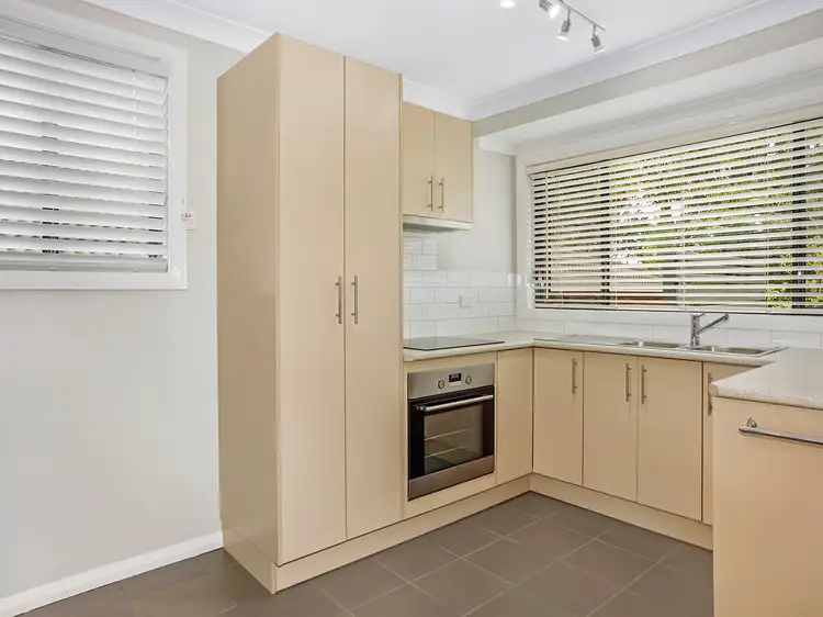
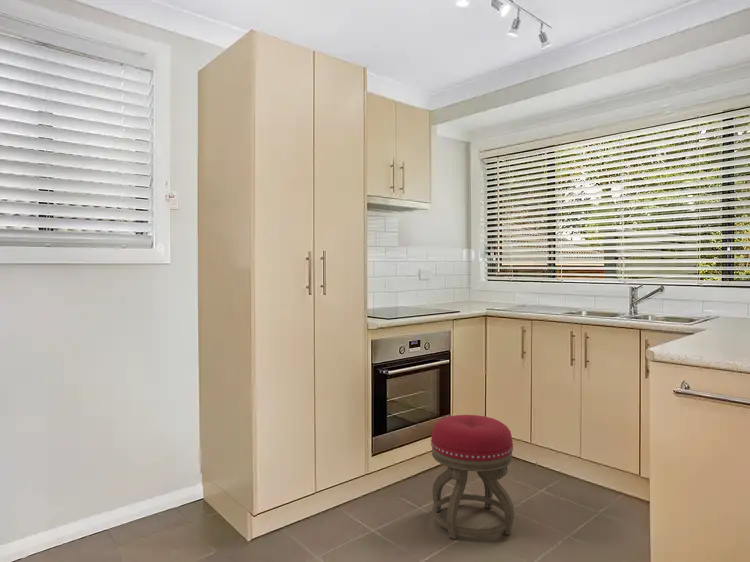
+ stool (471, 470)
